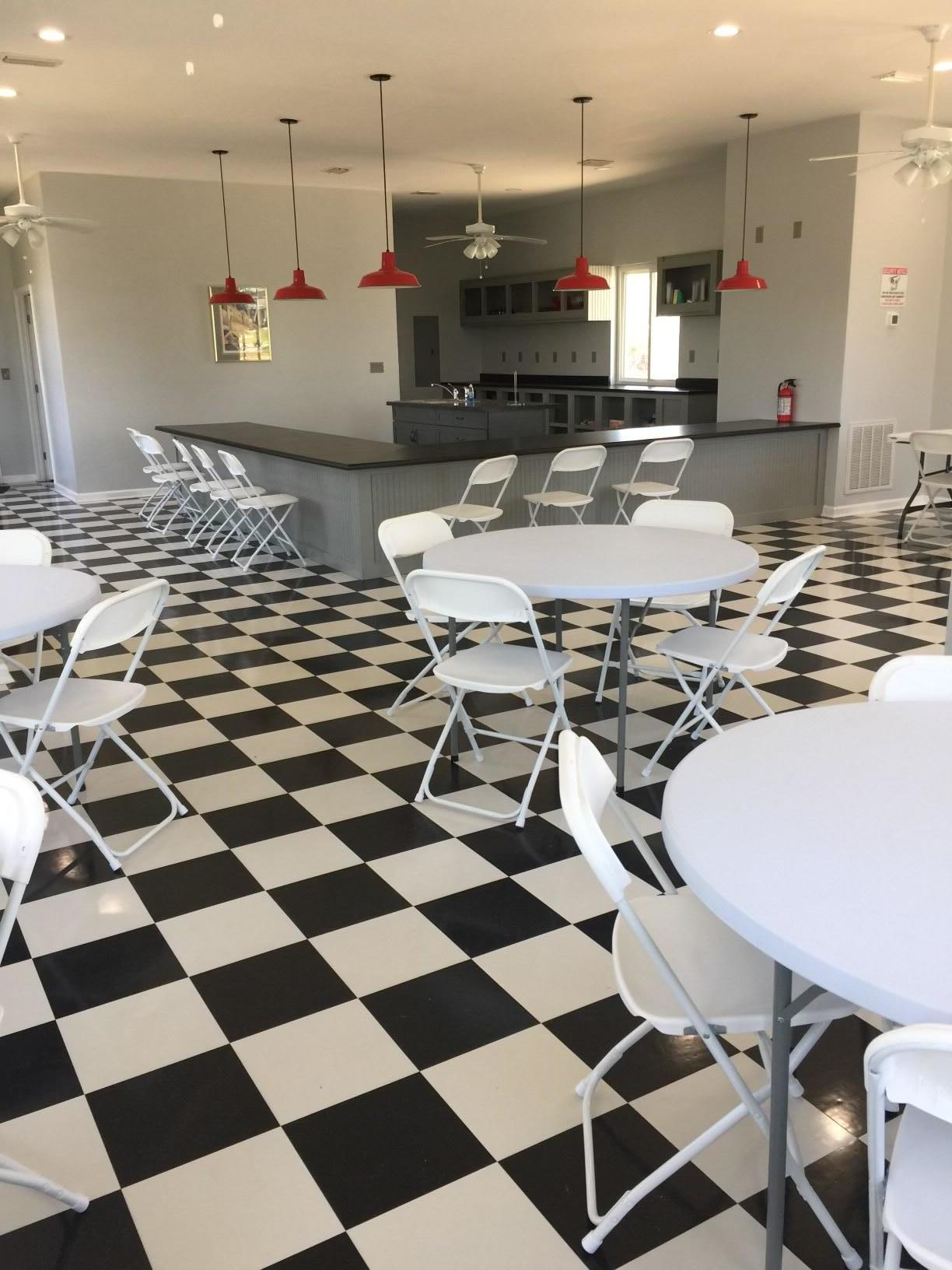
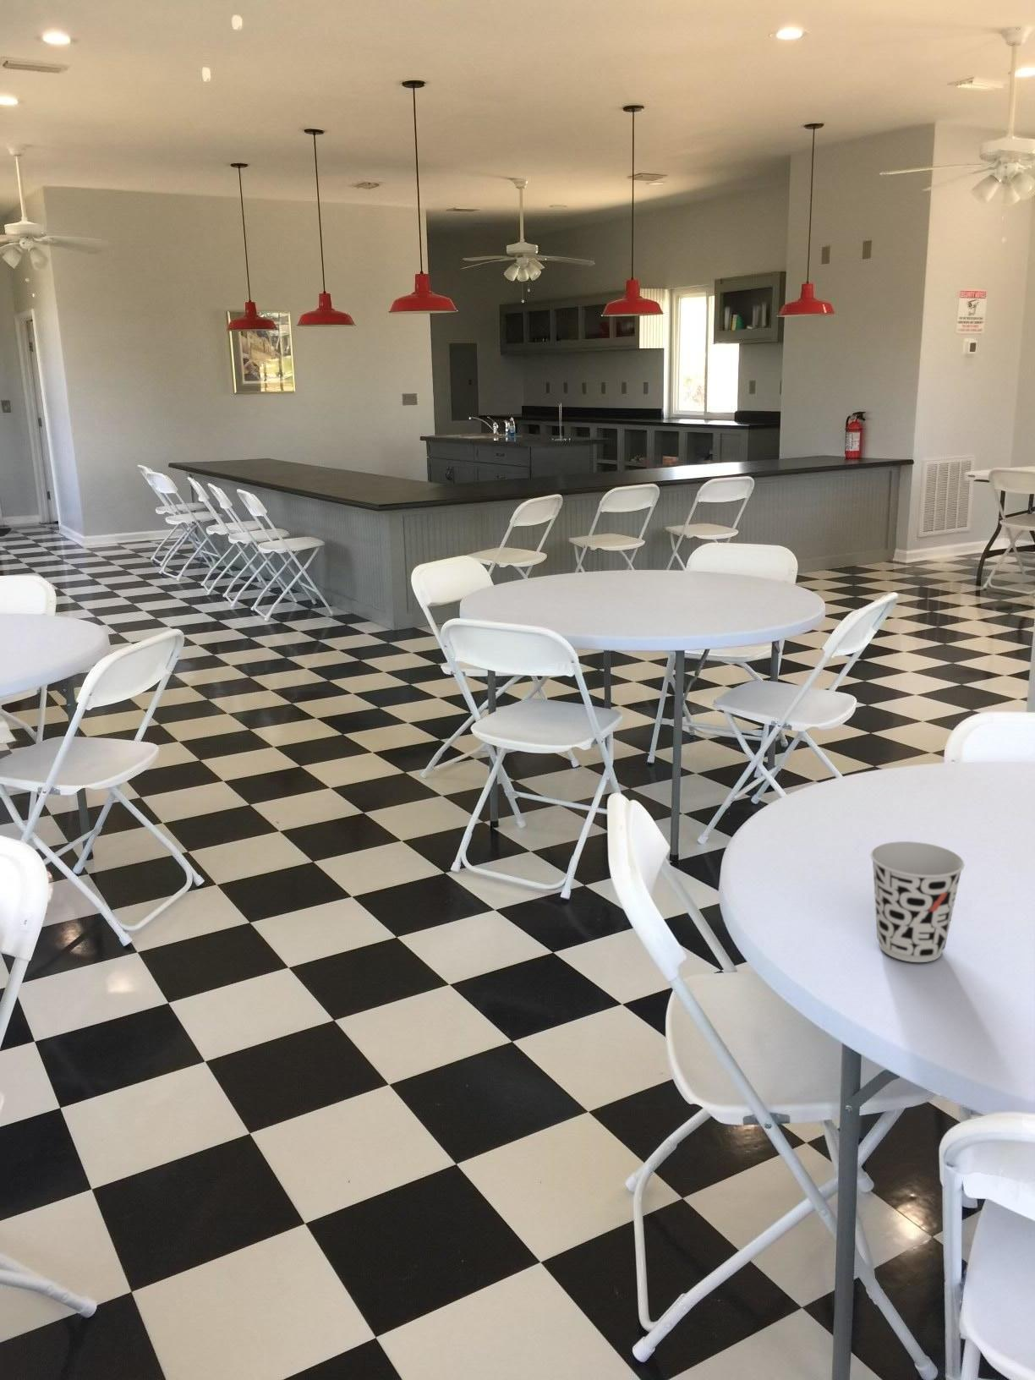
+ cup (913, 903)
